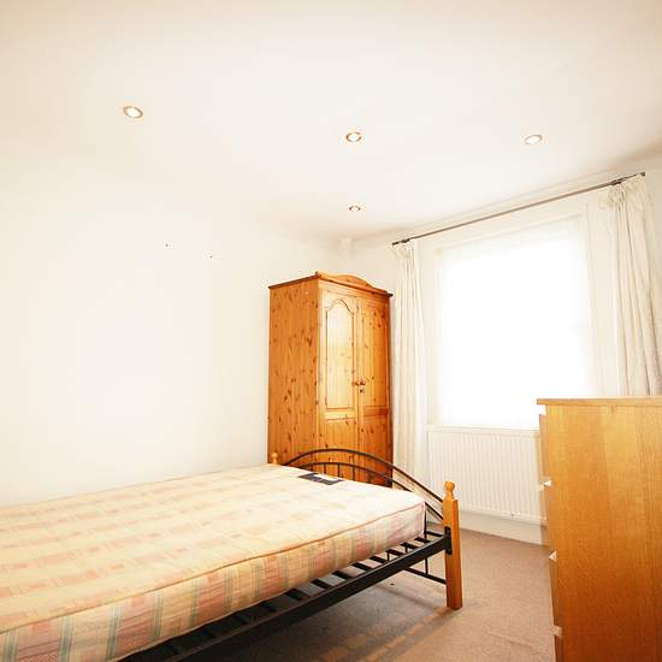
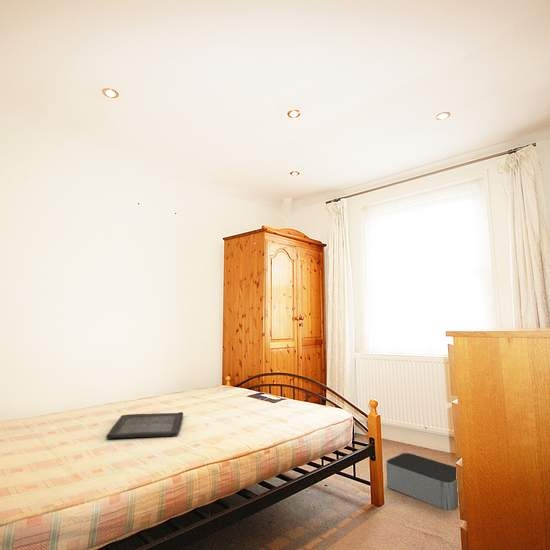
+ storage bin (425, 478)
+ serving tray (147, 424)
